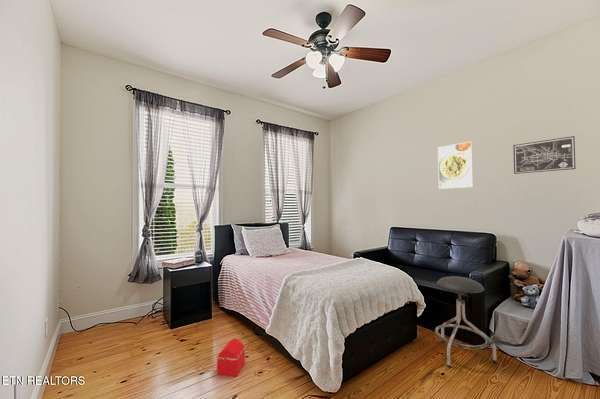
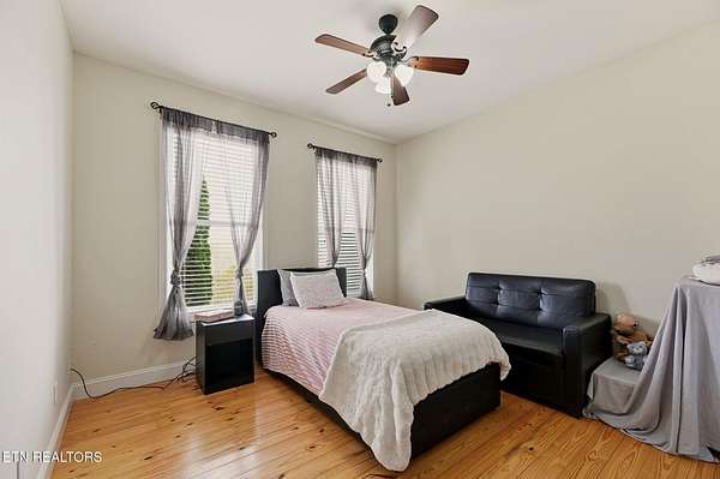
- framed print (454, 166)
- wall art (542, 156)
- toy house (231, 356)
- stool (459, 317)
